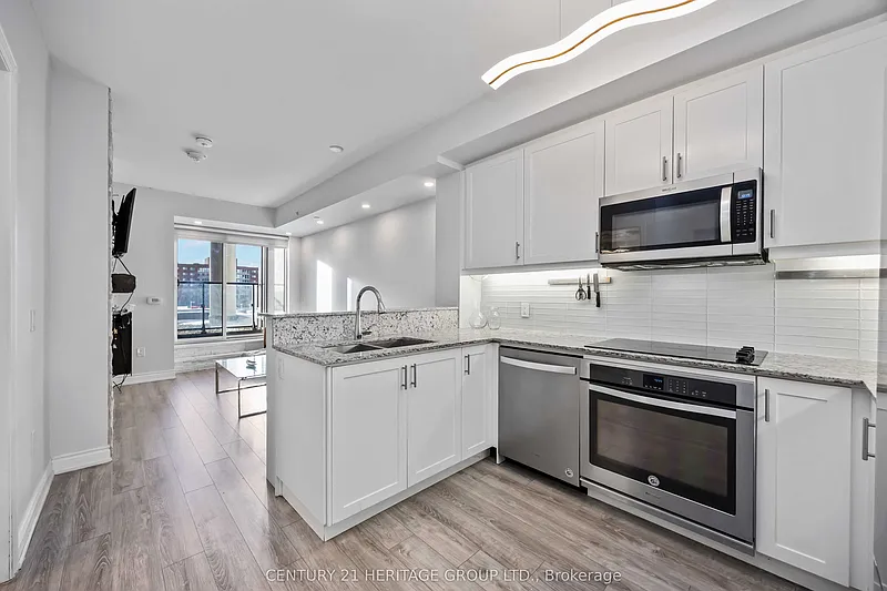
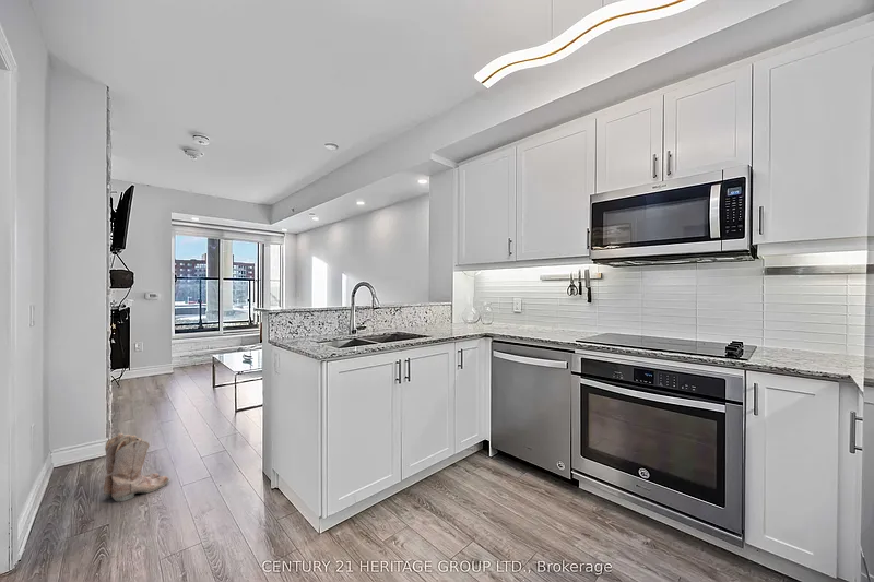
+ boots (138, 460)
